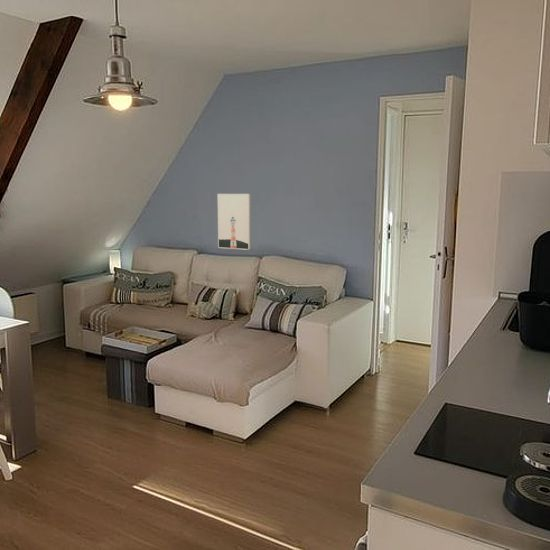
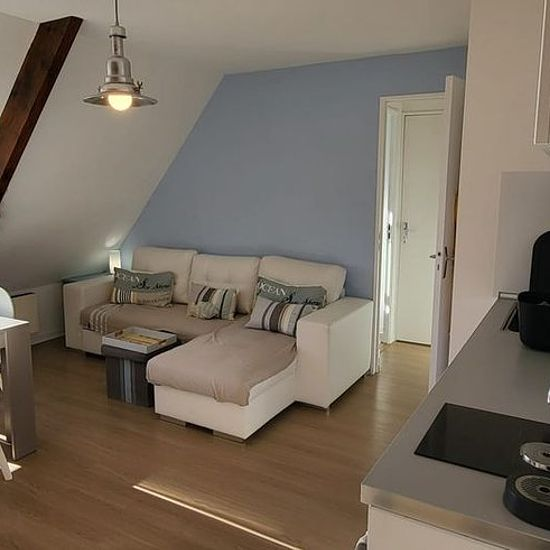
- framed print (234, 221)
